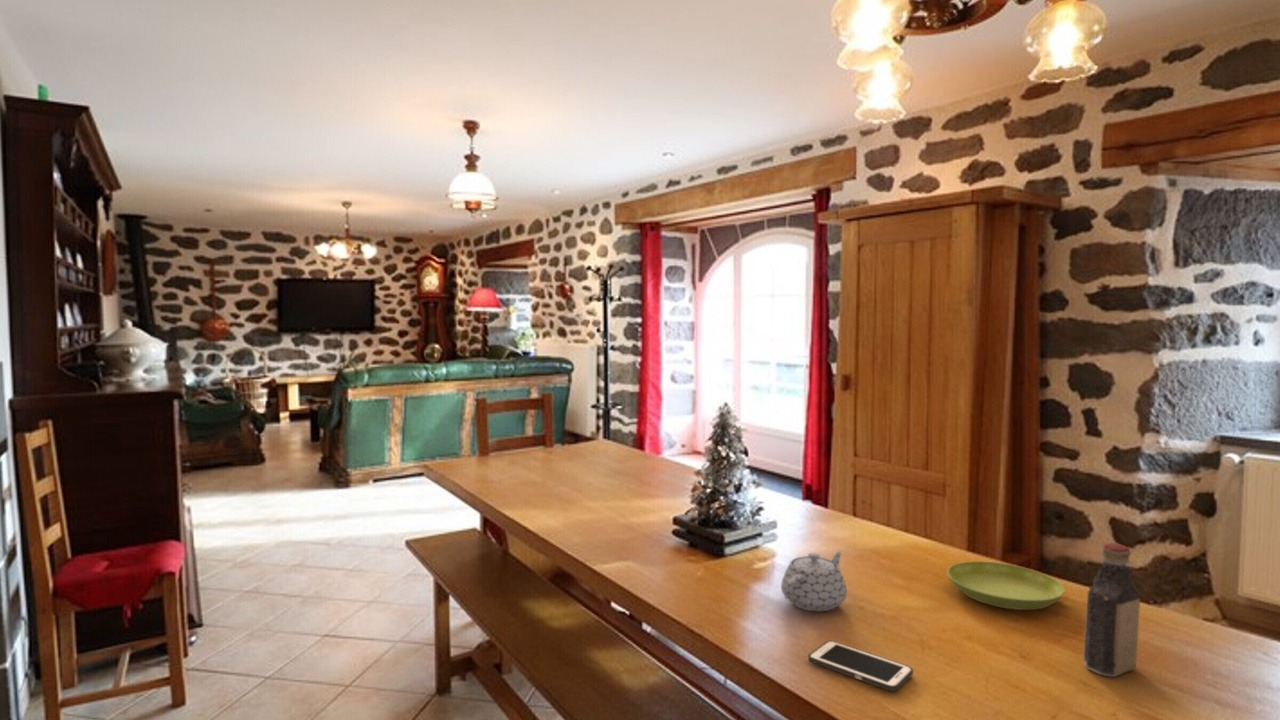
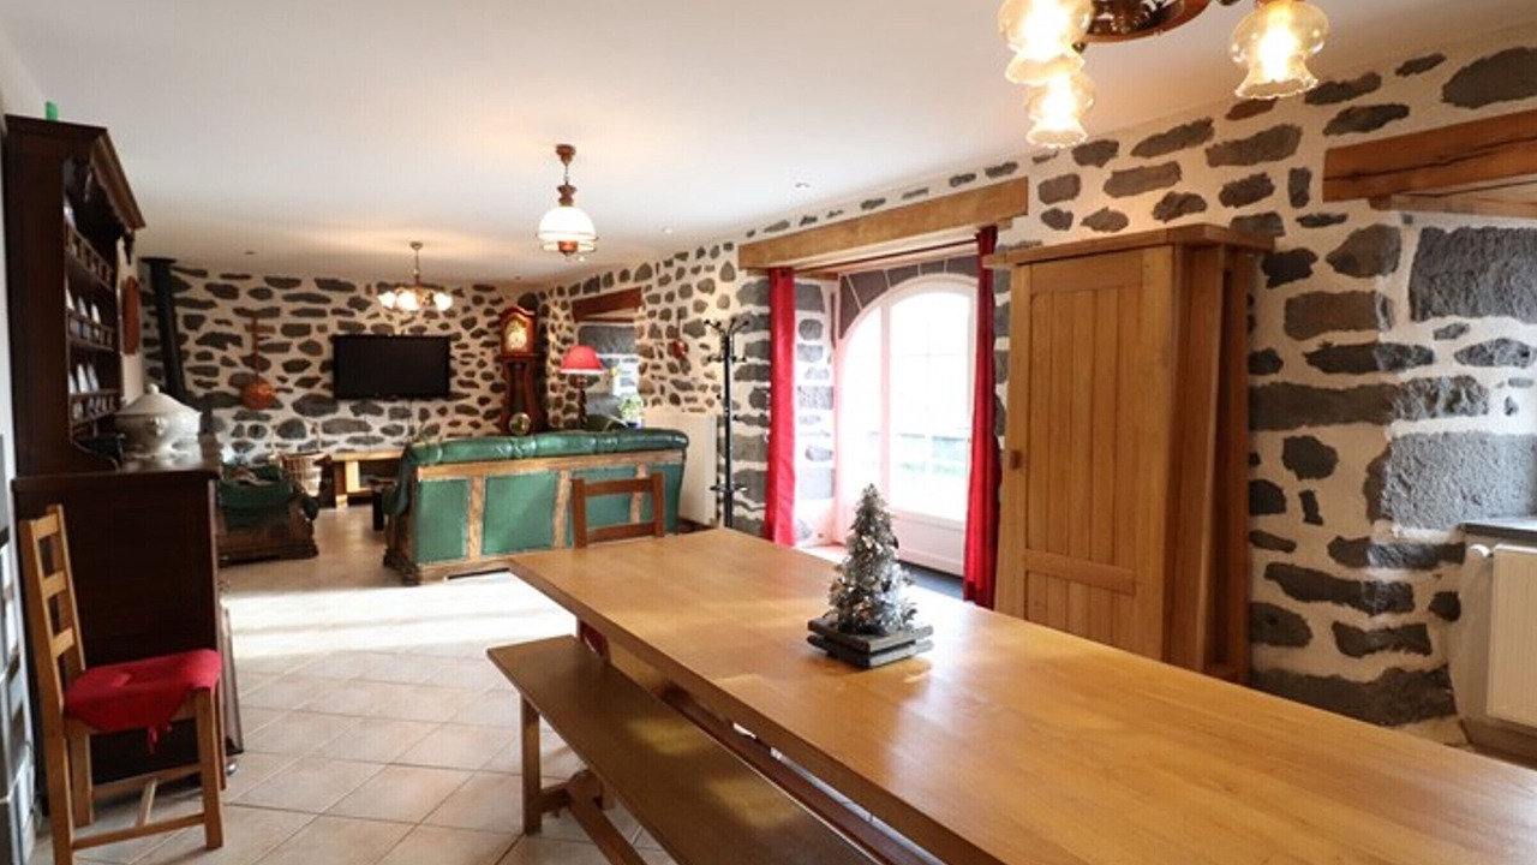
- bottle (1112, 606)
- saucer (1003, 586)
- teapot (815, 577)
- cell phone (859, 664)
